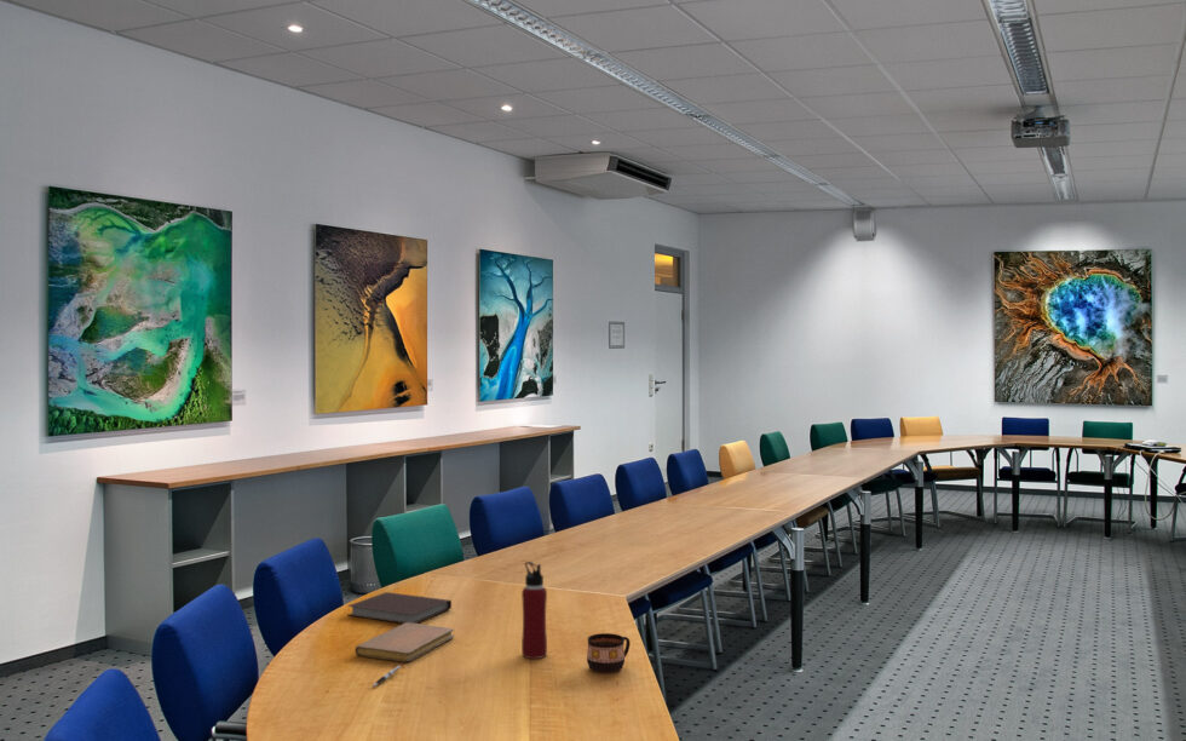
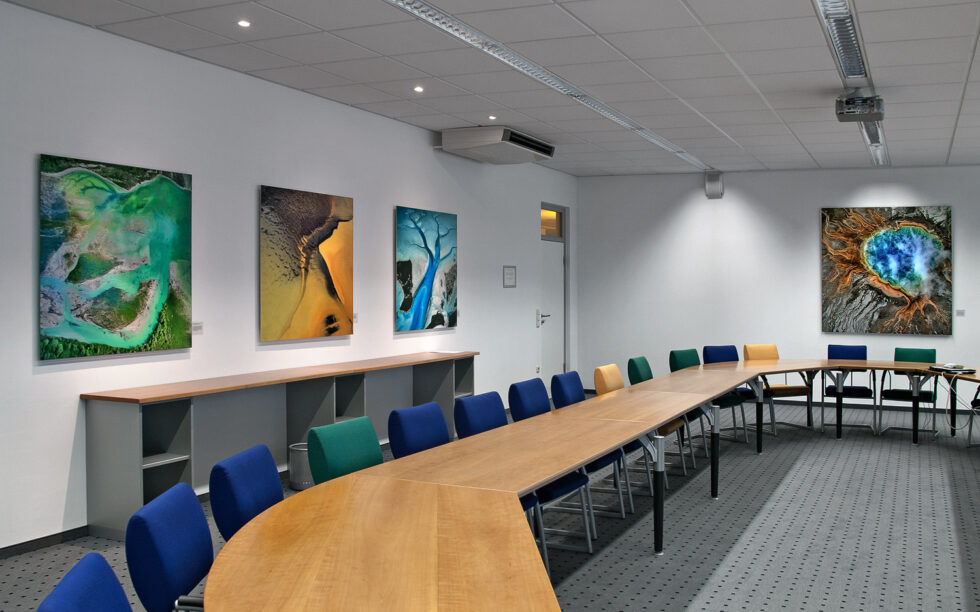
- pen (386, 676)
- water bottle (534, 609)
- notebook (399, 607)
- cup (608, 653)
- notebook (405, 641)
